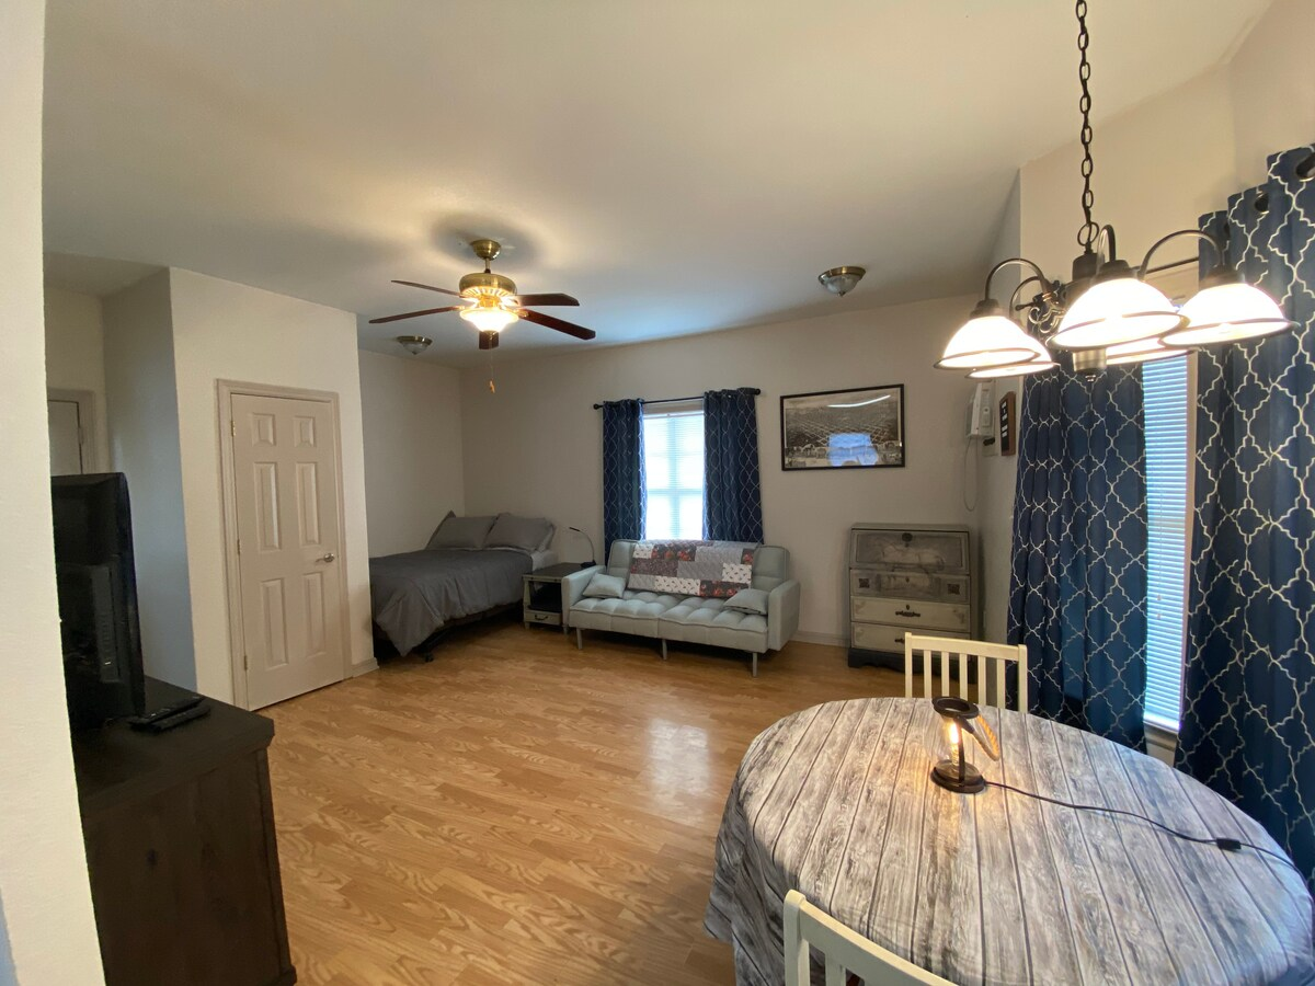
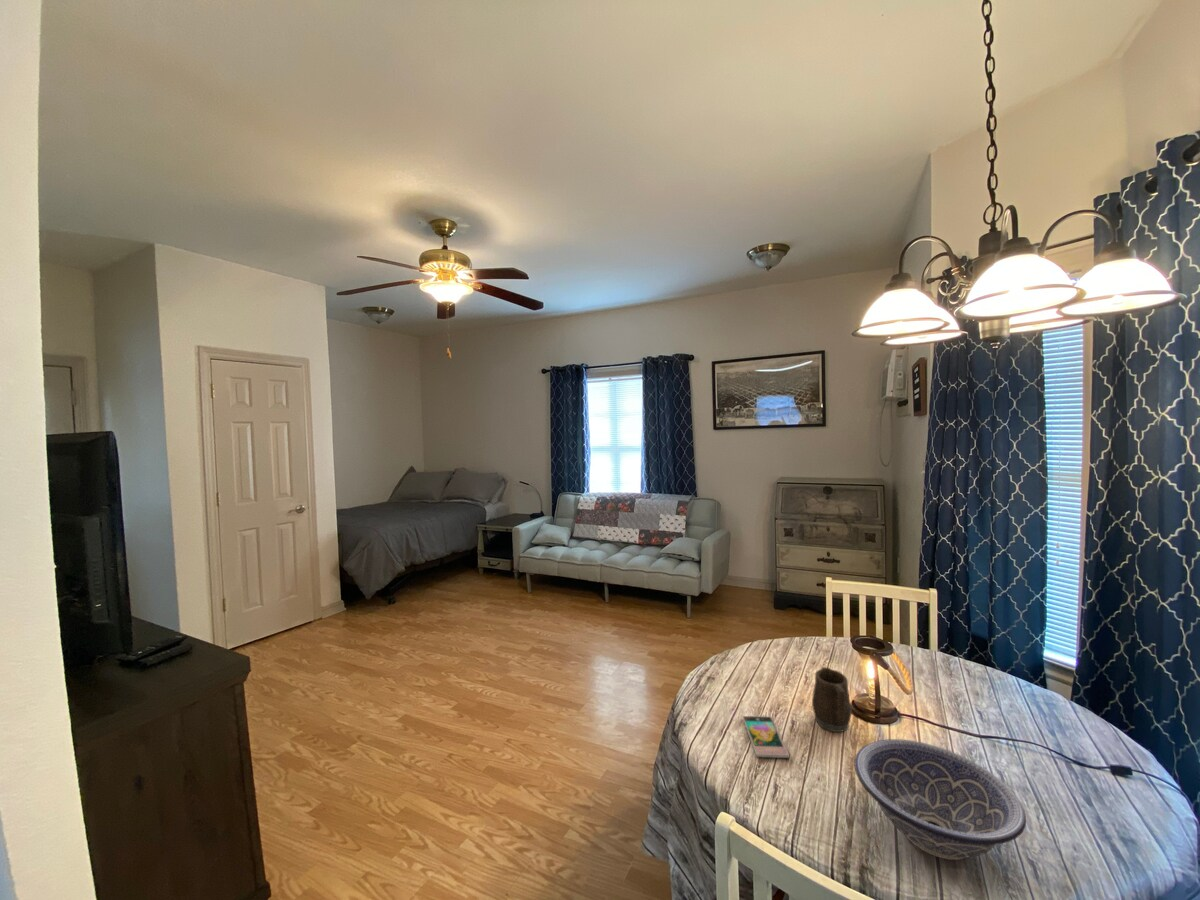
+ smartphone (764, 735)
+ decorative bowl (933, 808)
+ mug (833, 701)
